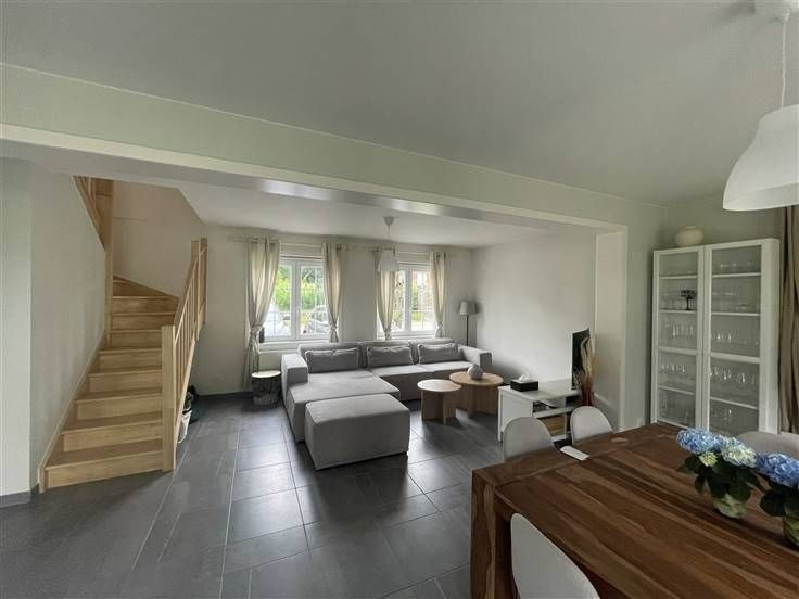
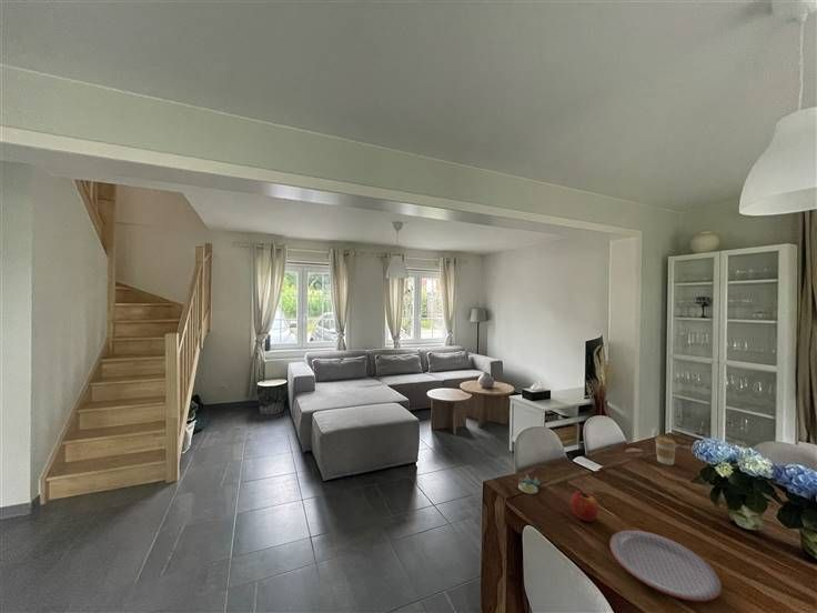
+ apple (584, 504)
+ salt and pepper shaker set (528, 483)
+ coffee cup (665, 450)
+ plate (660, 563)
